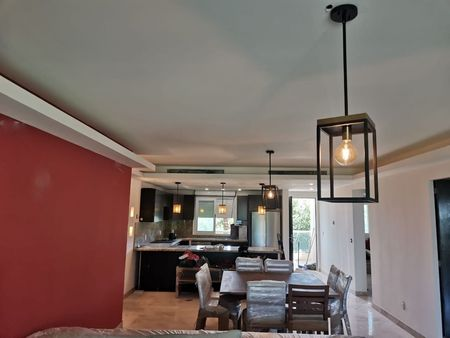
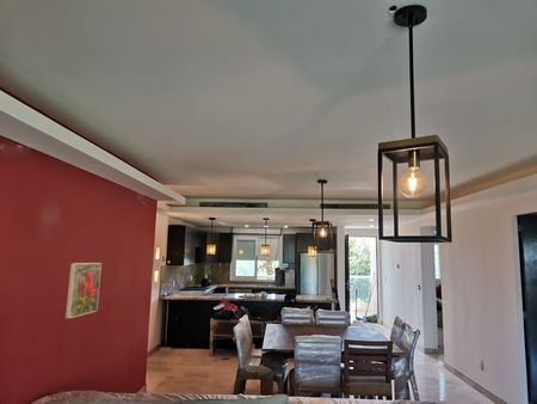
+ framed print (85, 288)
